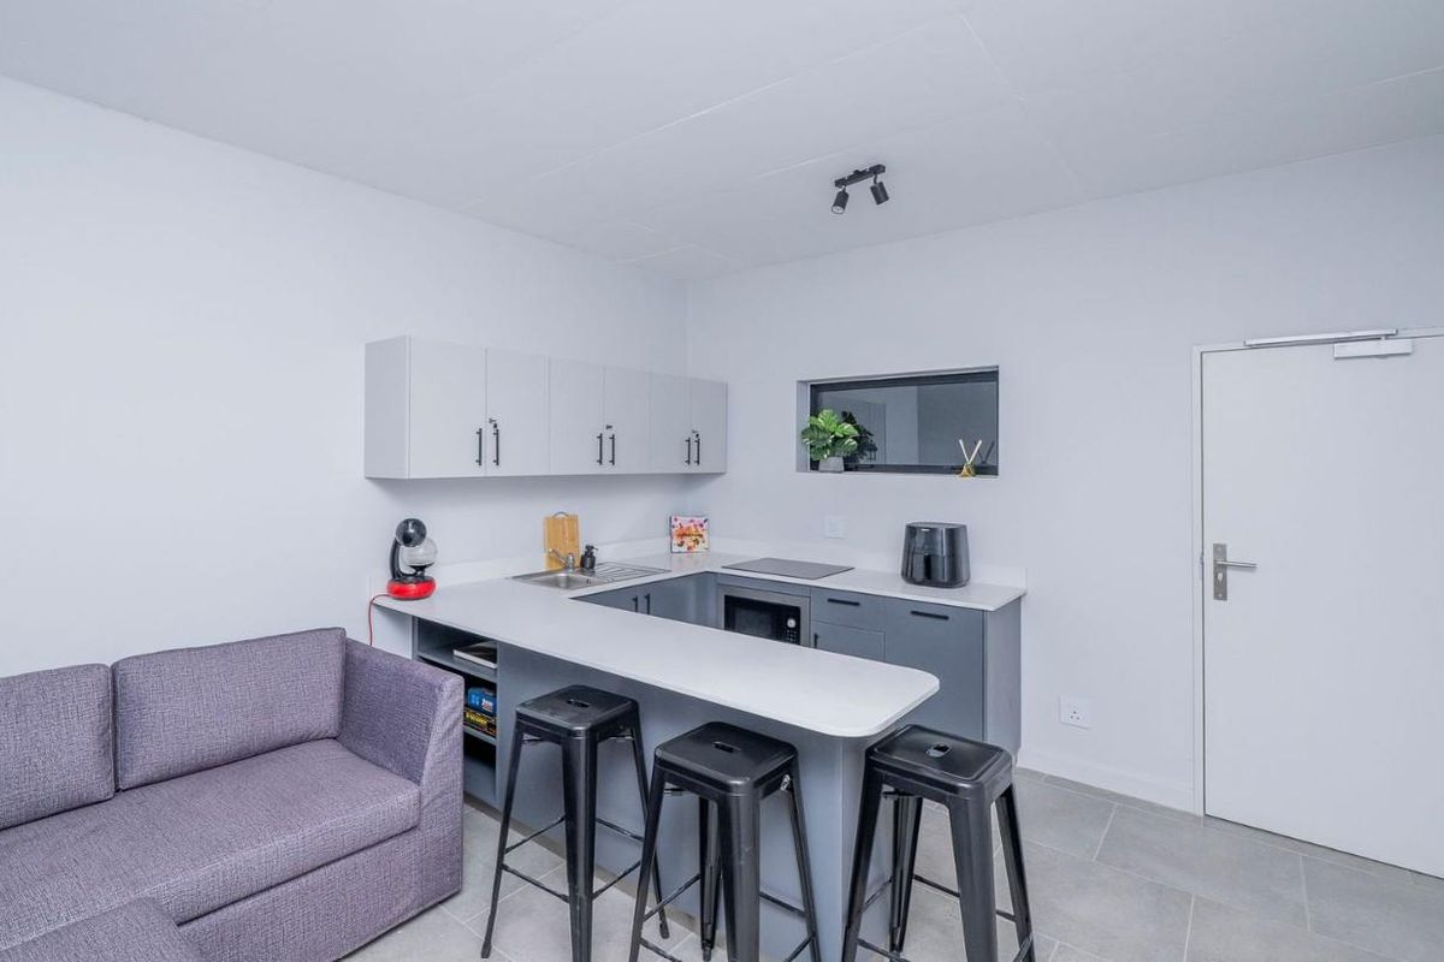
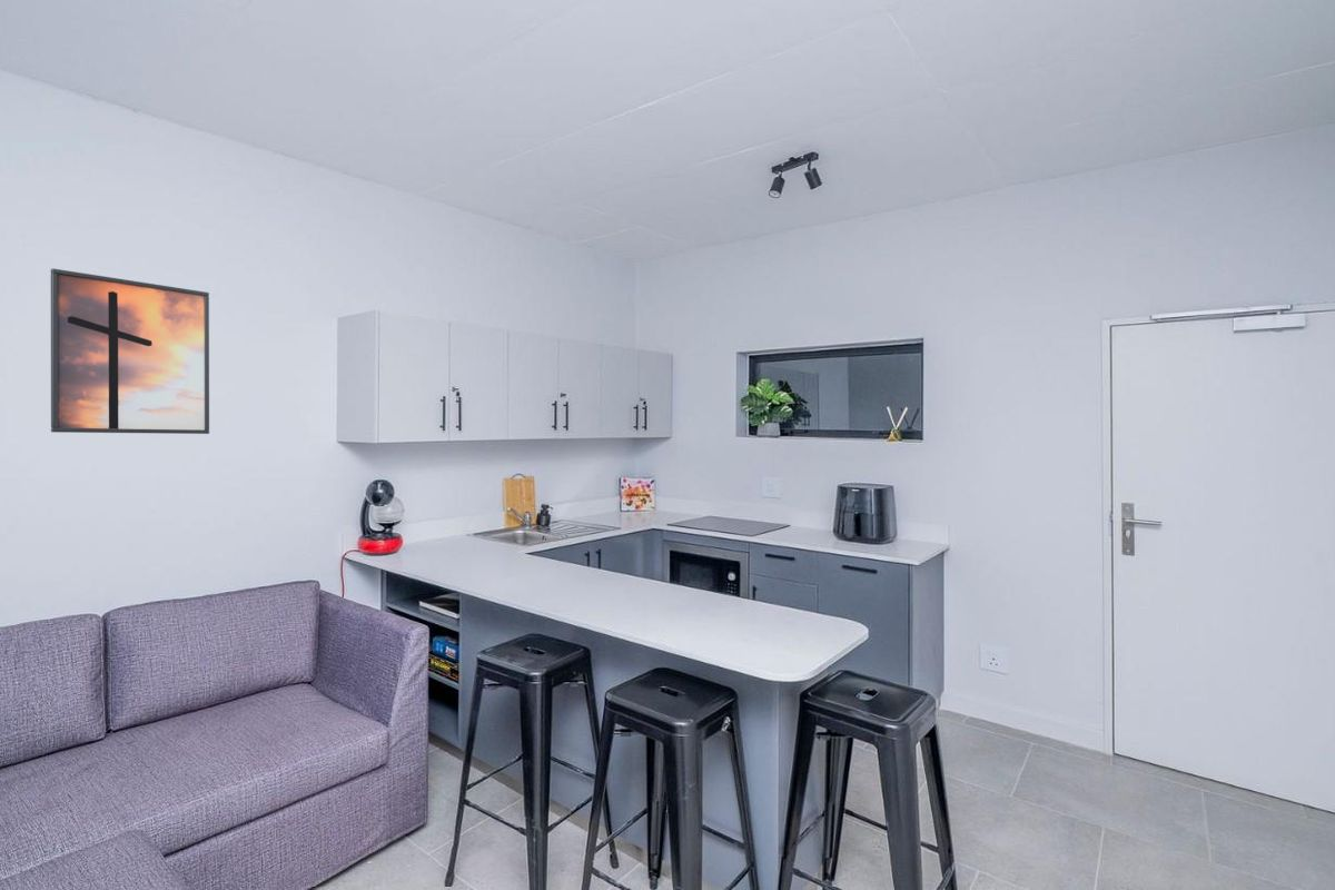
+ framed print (136, 357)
